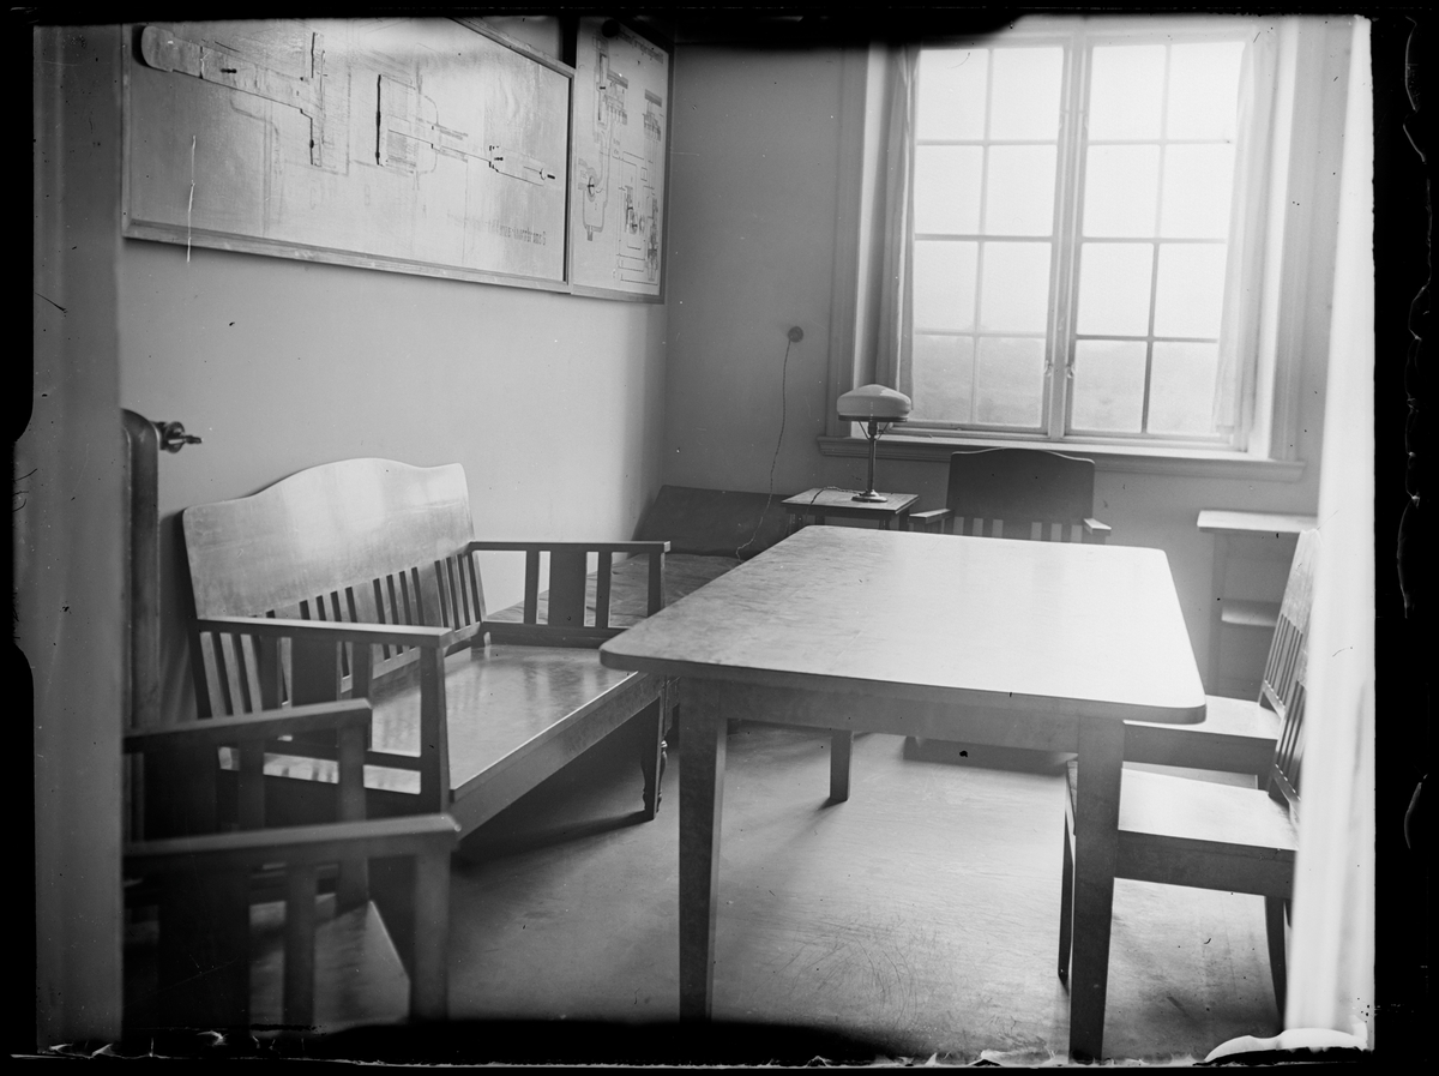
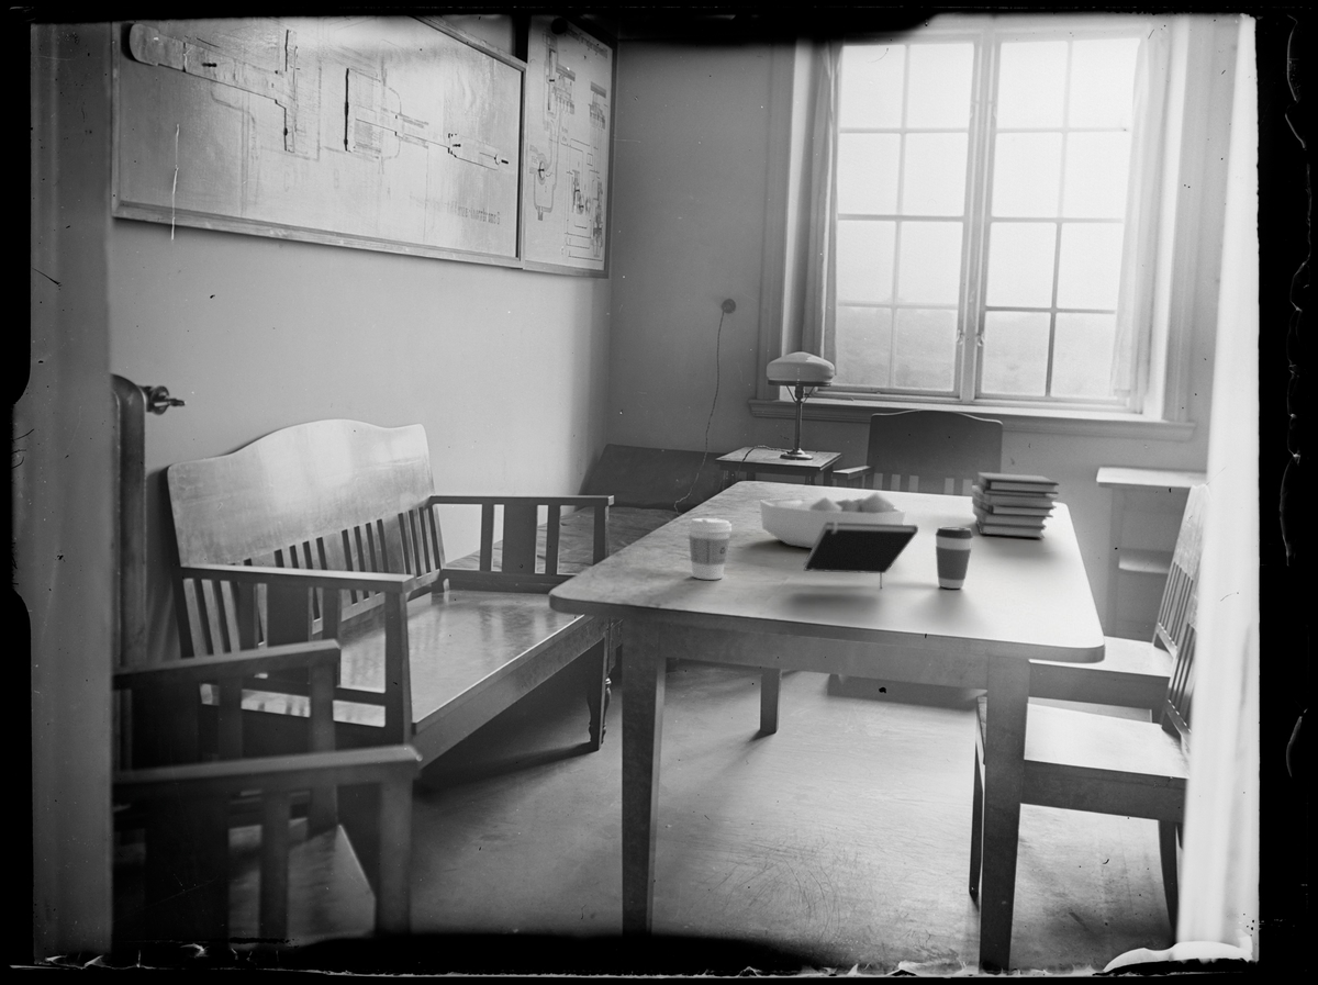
+ book stack (1012, 503)
+ coffee cup (952, 557)
+ notepad (857, 557)
+ coffee cup (708, 547)
+ fruit bowl (829, 516)
